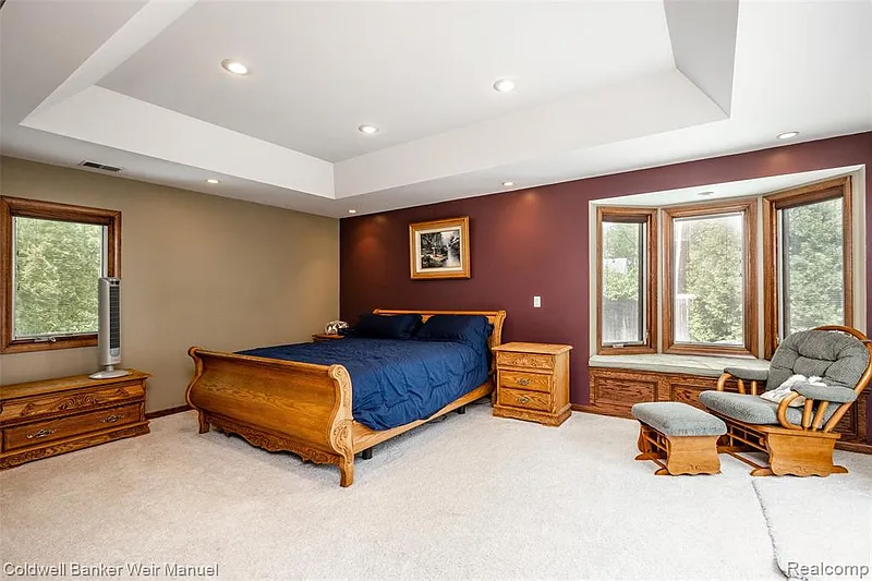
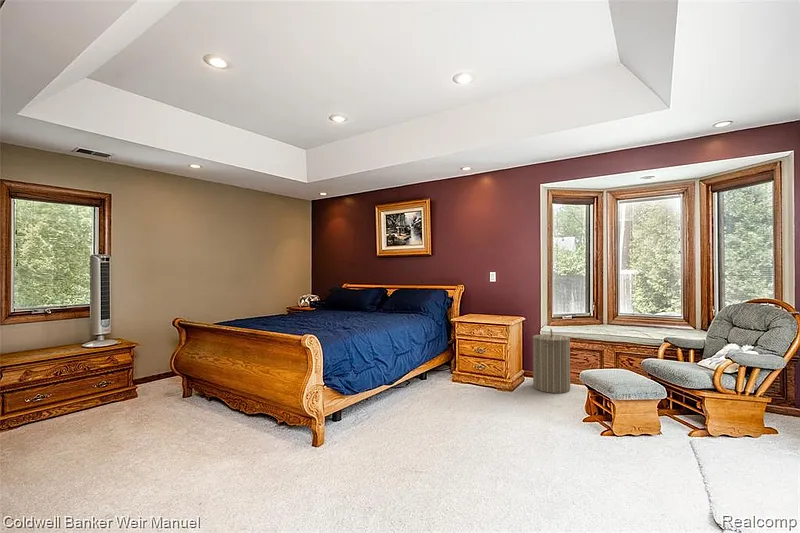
+ laundry hamper (551, 358)
